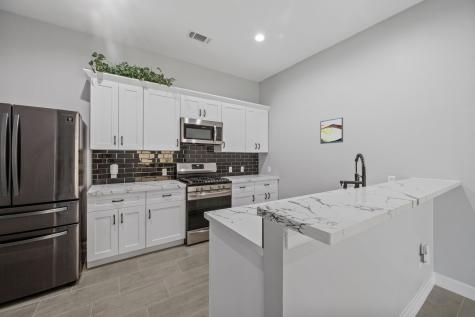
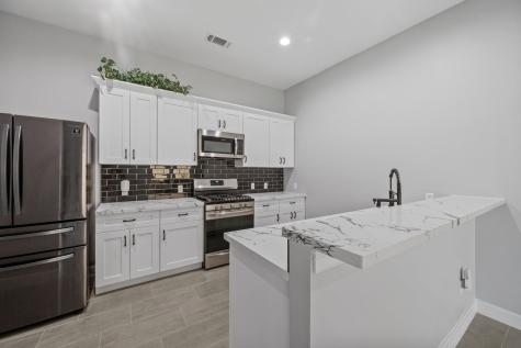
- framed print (331, 131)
